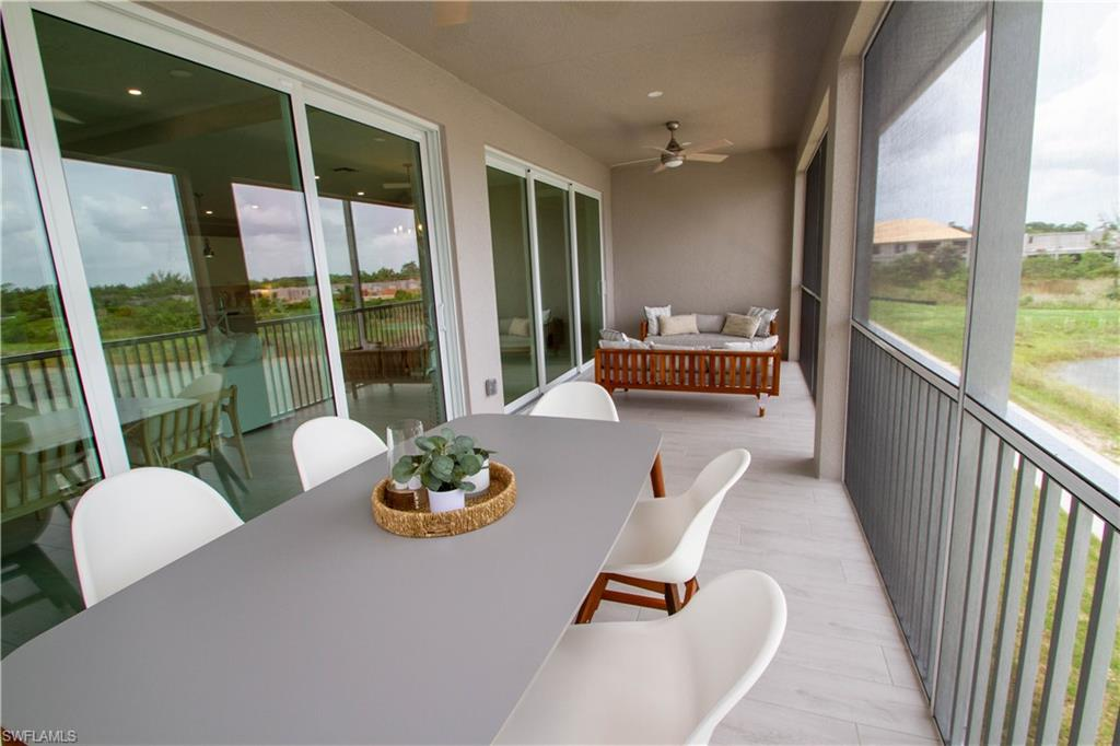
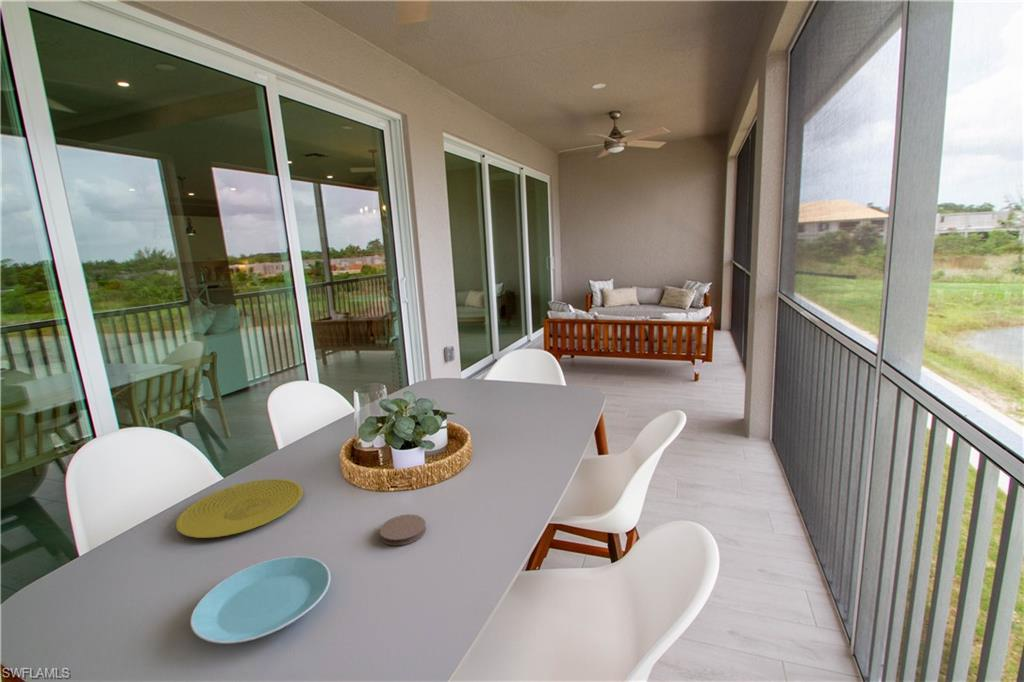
+ plate (242, 506)
+ coaster (403, 529)
+ plate (265, 599)
